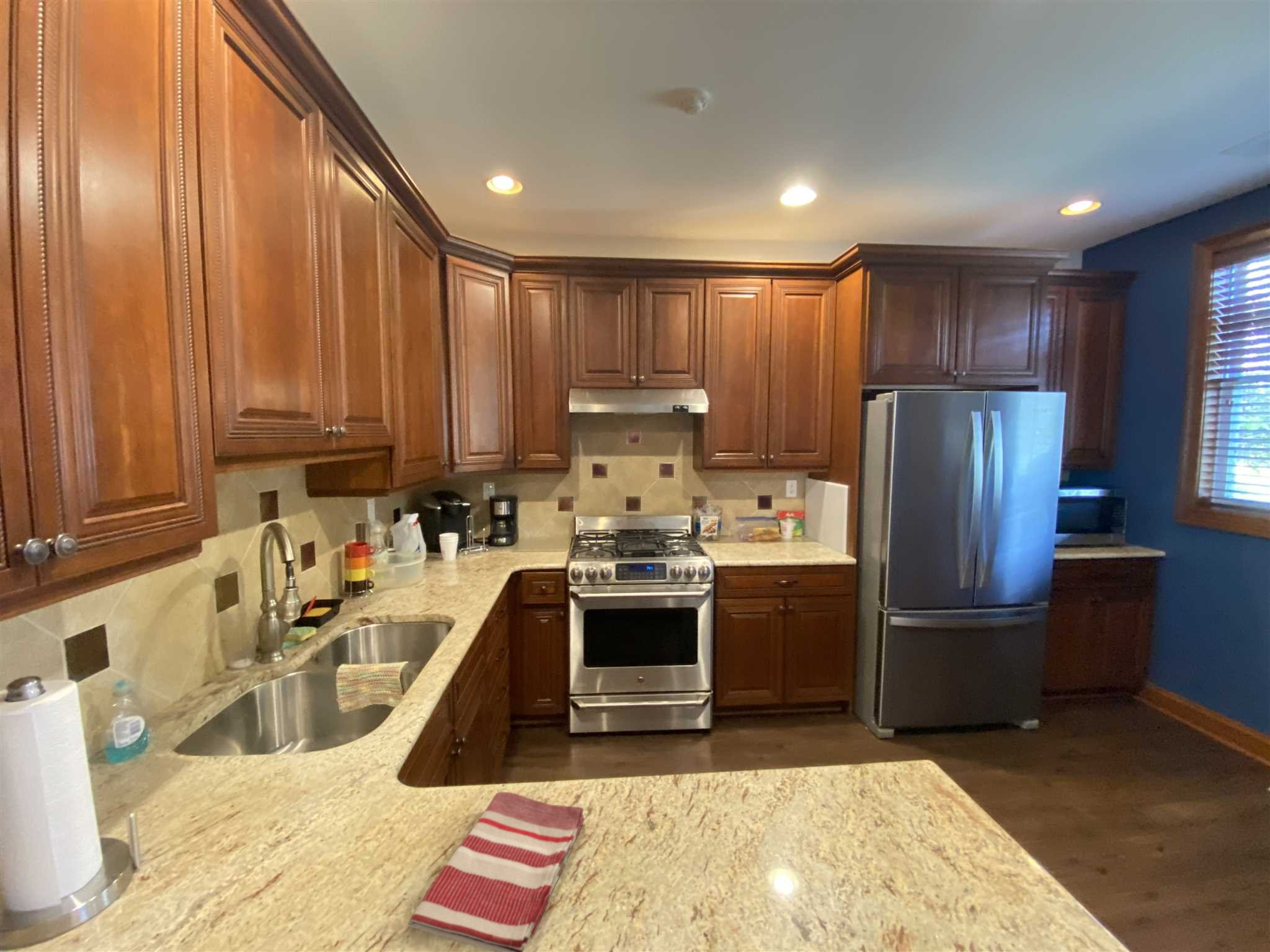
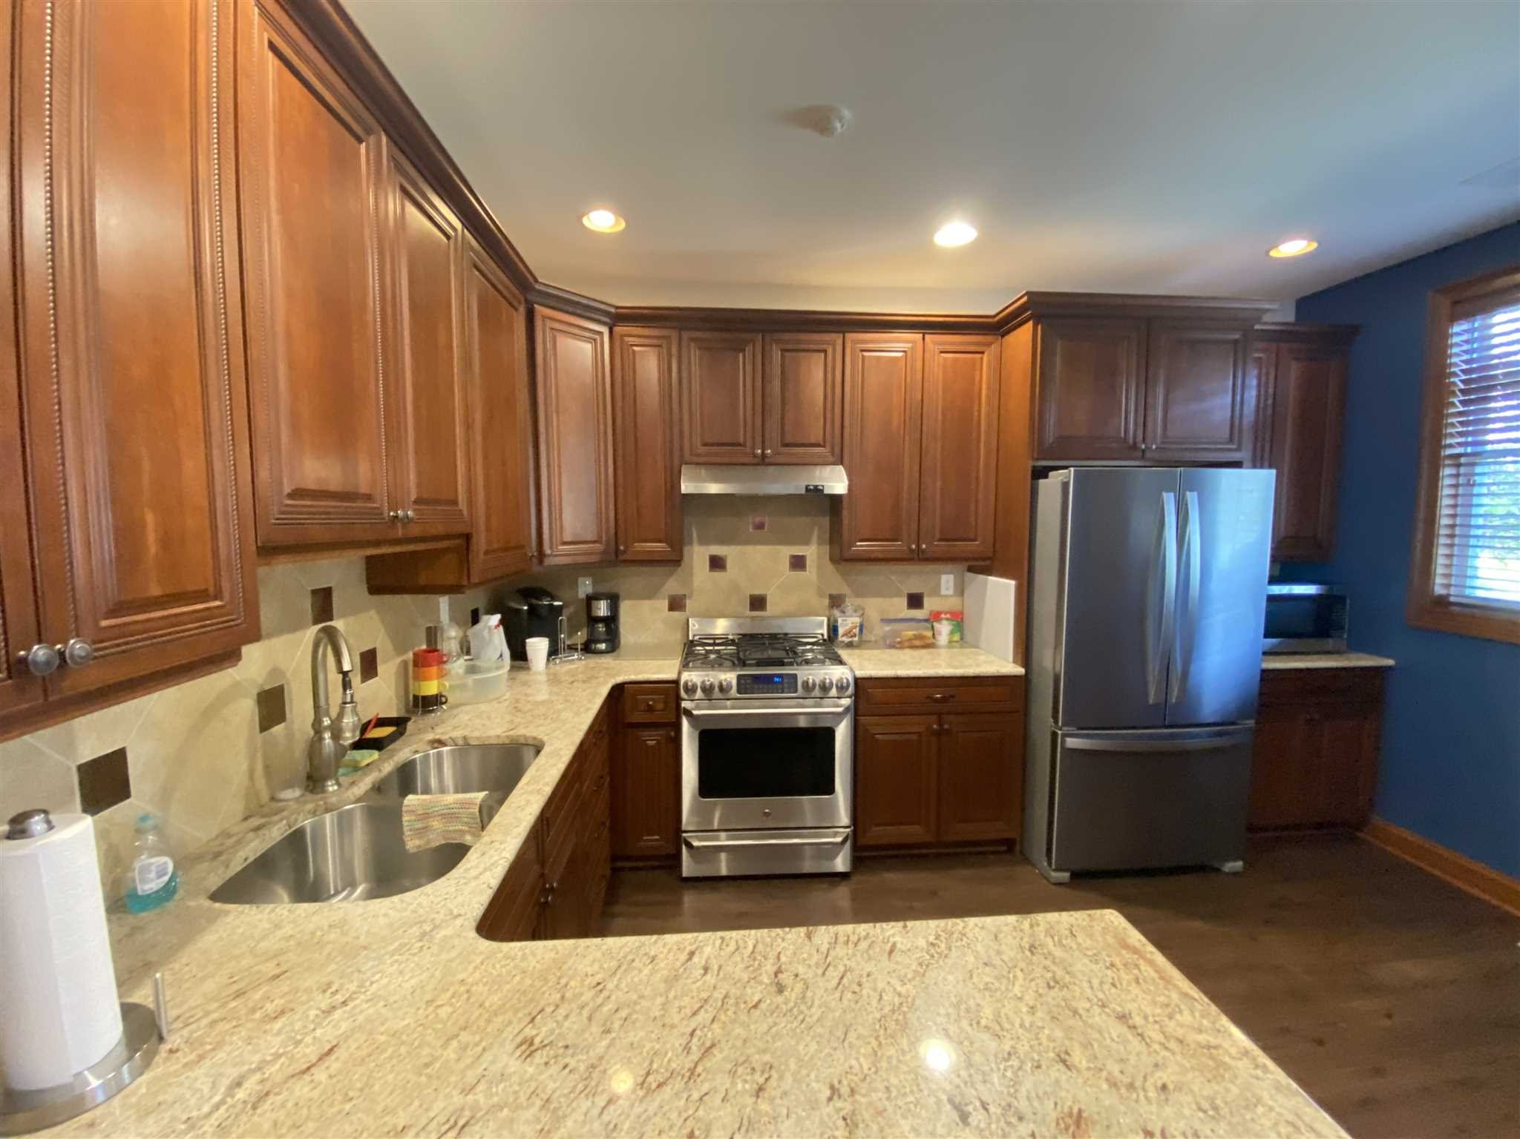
- dish towel (507, 859)
